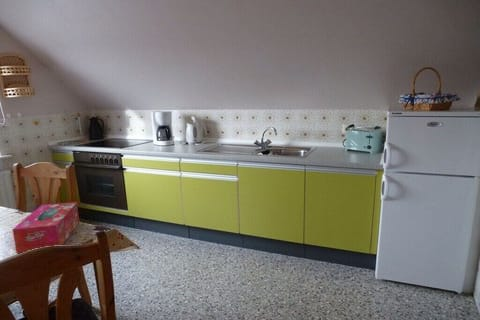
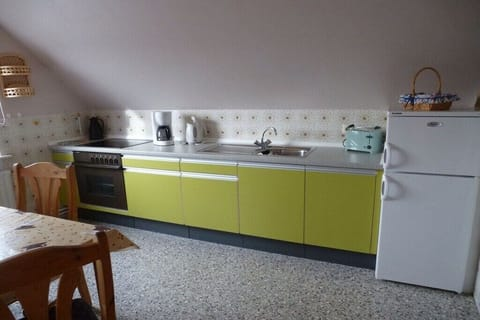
- tissue box (49, 225)
